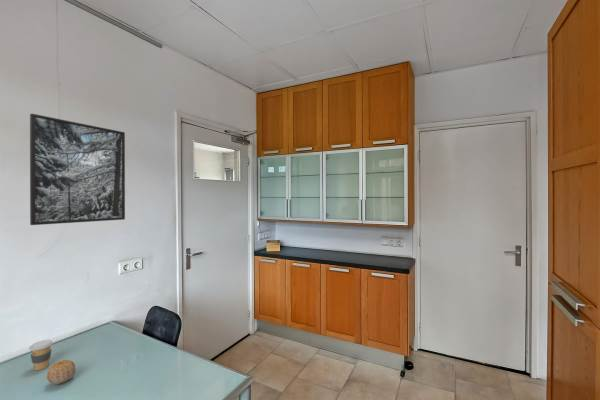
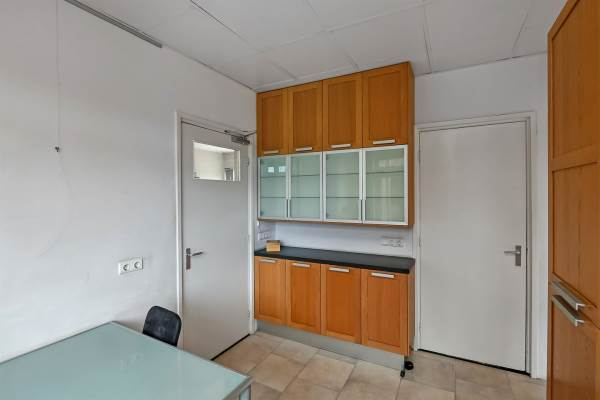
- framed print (83, 173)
- fruit (61, 371)
- coffee cup (41, 355)
